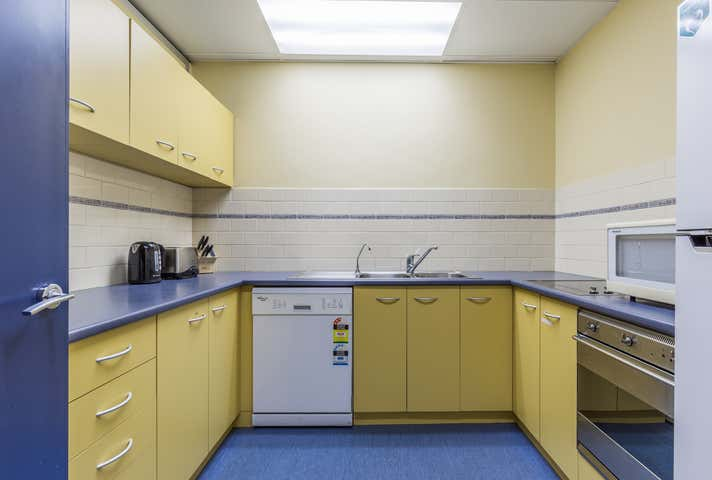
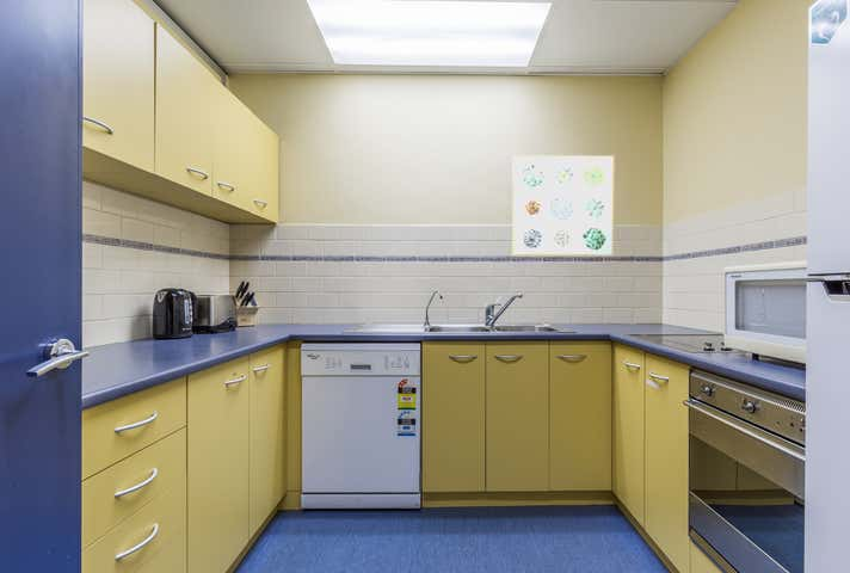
+ wall art (562, 205)
